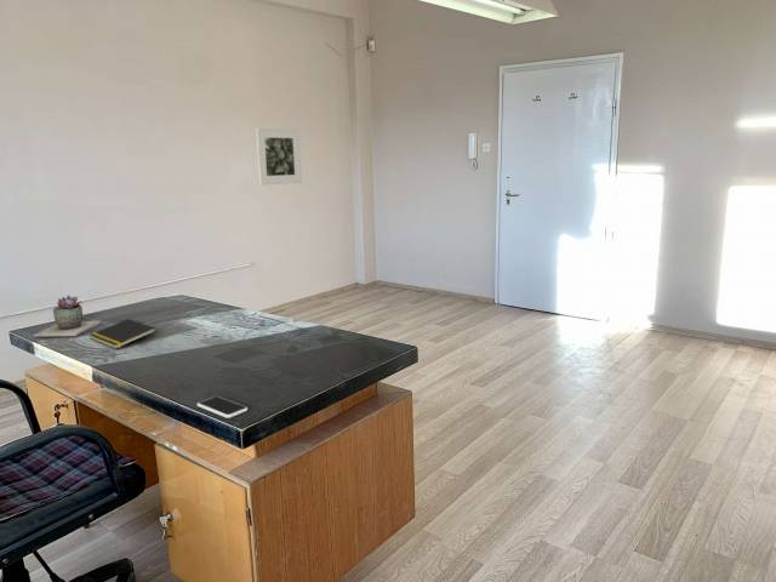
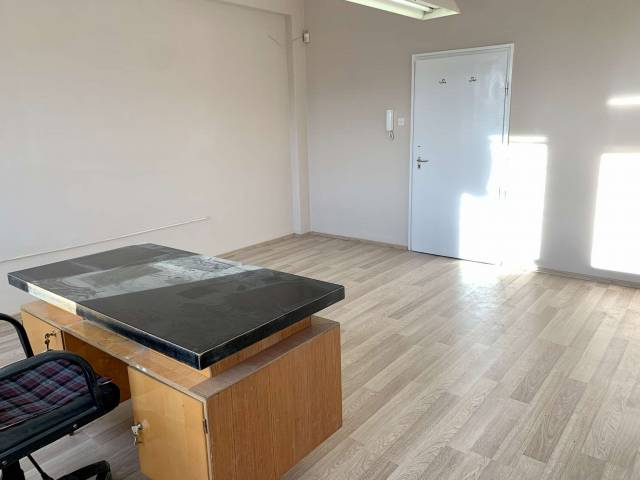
- succulent plant (65, 313)
- smartphone (222, 406)
- notepad (121, 332)
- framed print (279, 156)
